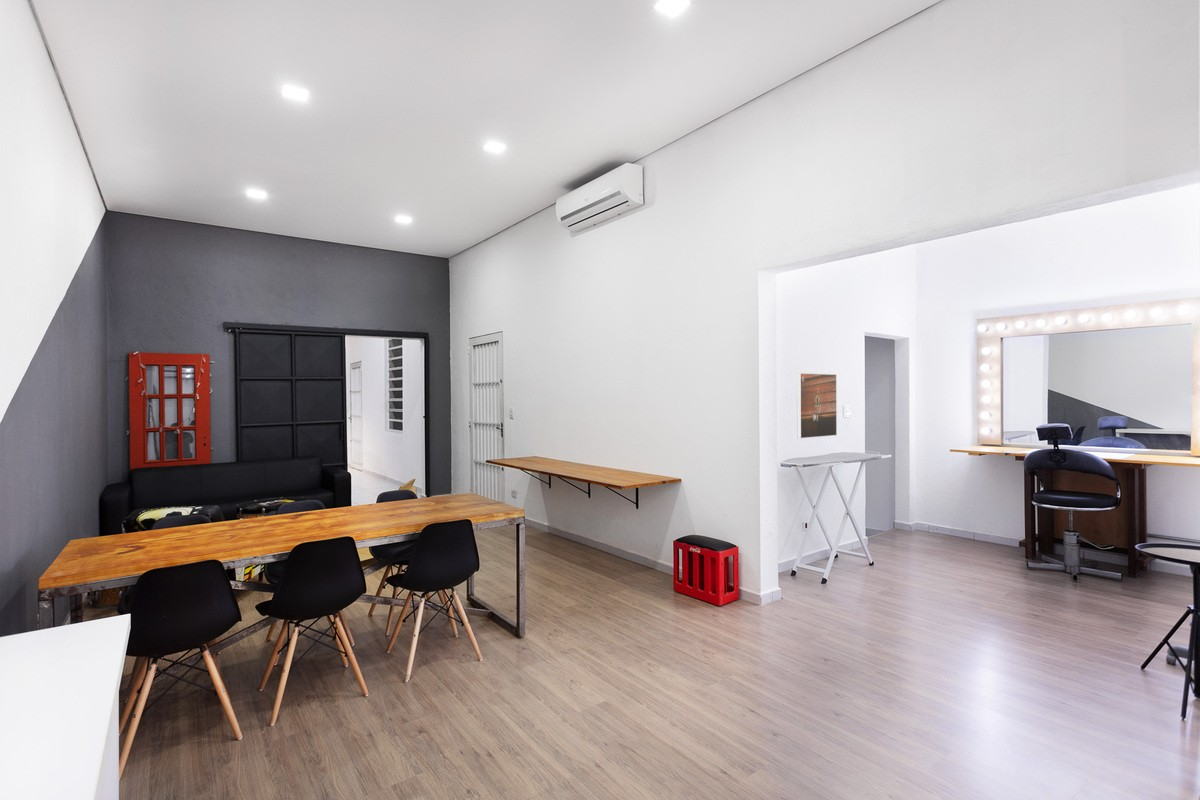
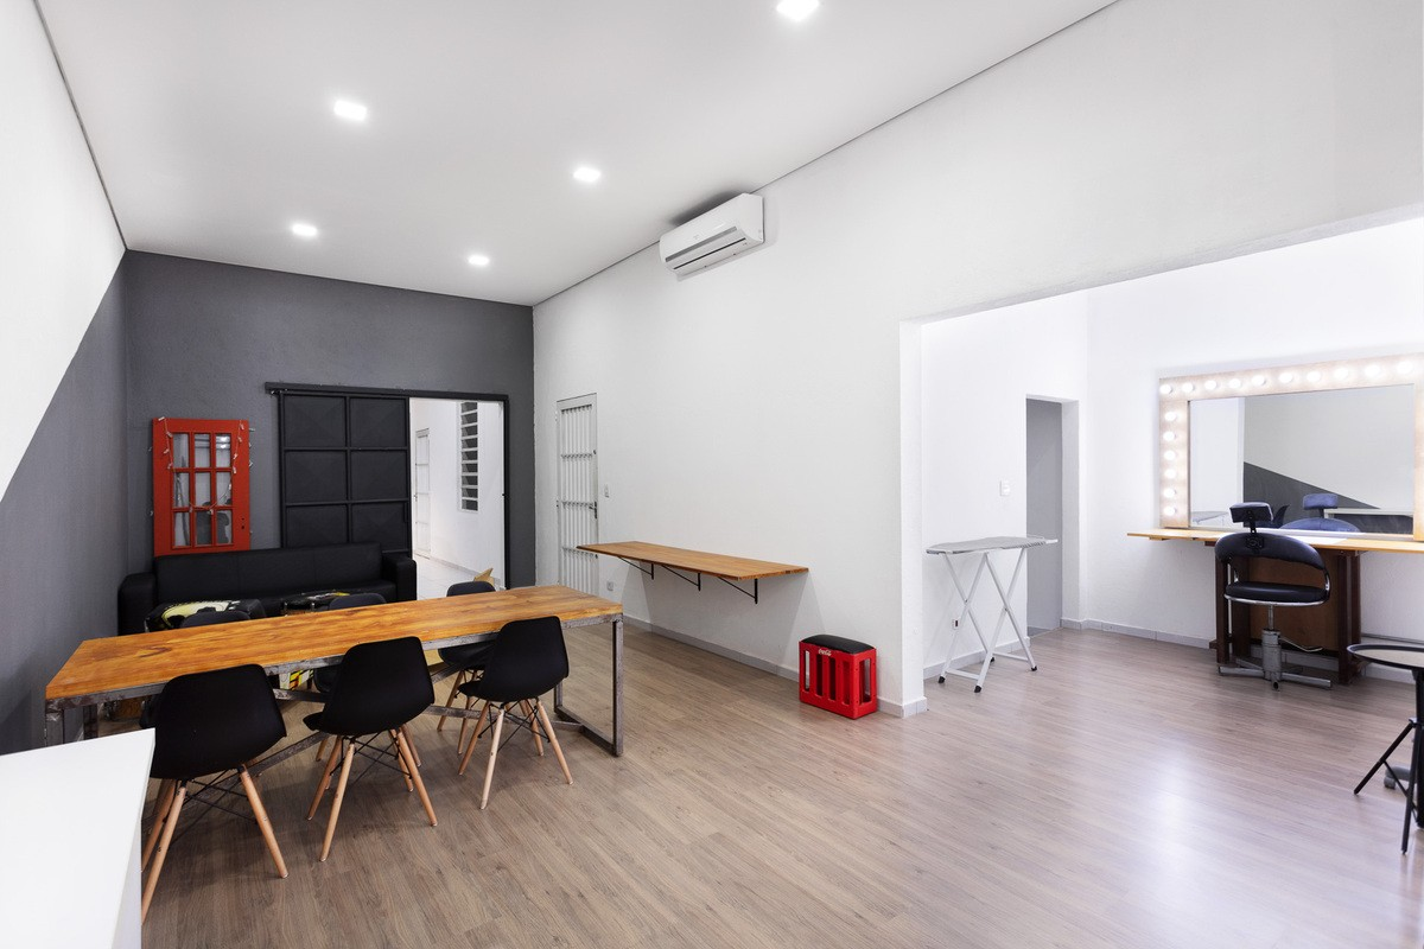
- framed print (817, 405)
